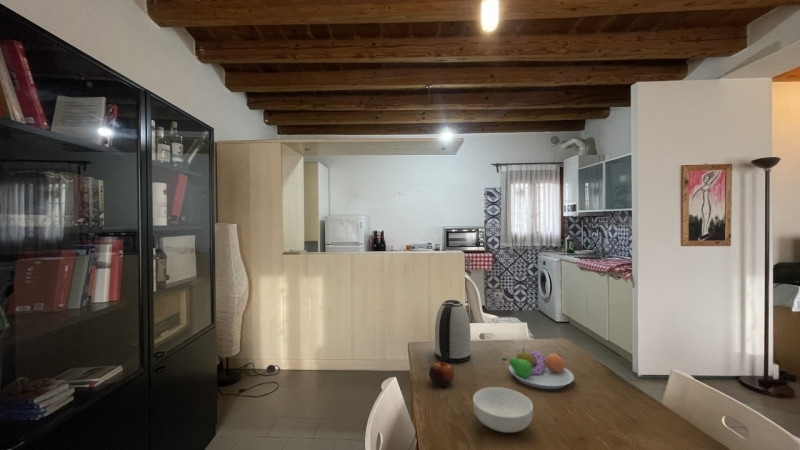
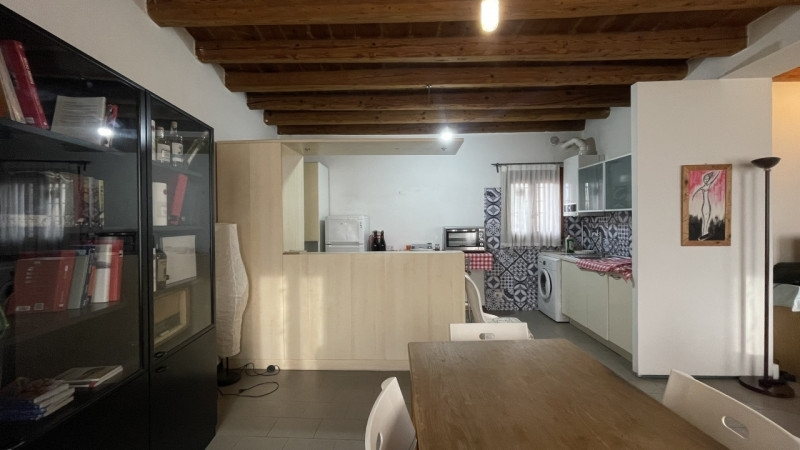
- fruit bowl (537, 365)
- kettle (450, 330)
- cereal bowl (502, 412)
- apple (441, 372)
